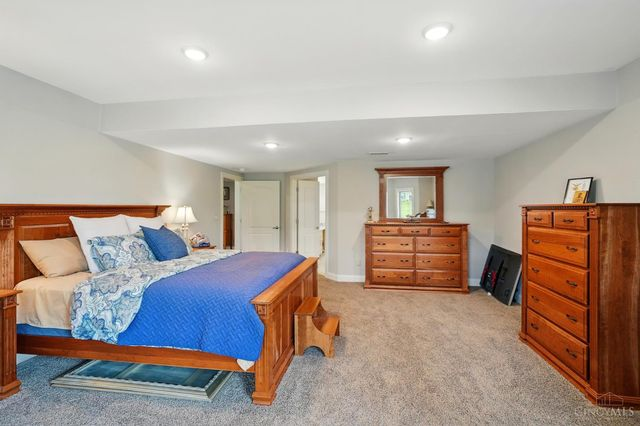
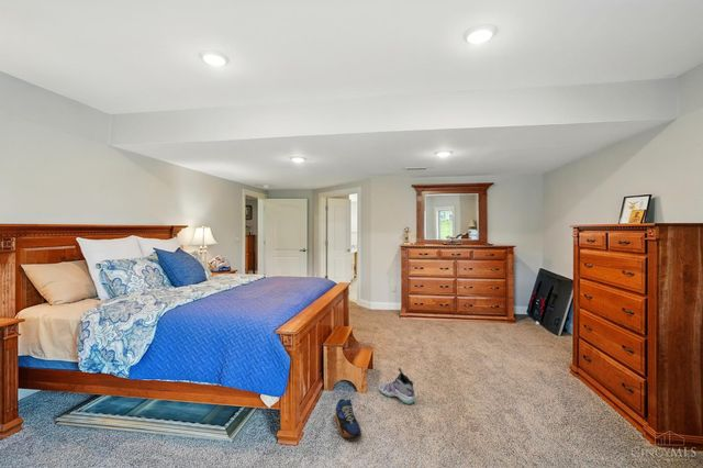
+ shoe (347, 414)
+ sneaker (397, 381)
